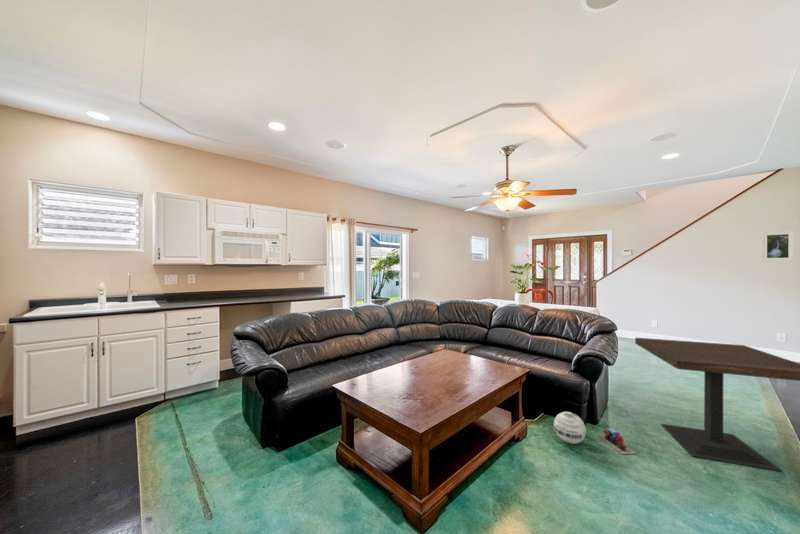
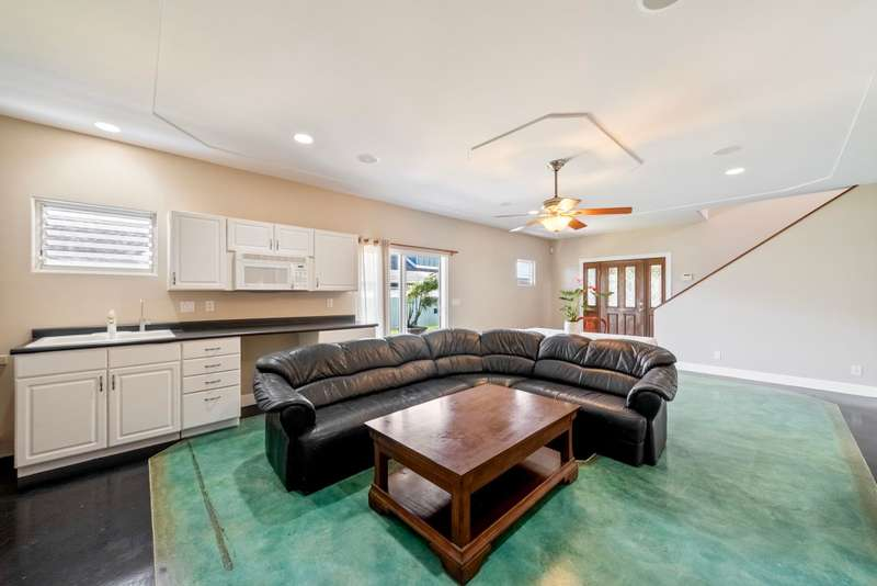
- toy train (616, 437)
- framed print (777, 246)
- ball (569, 427)
- side table (713, 398)
